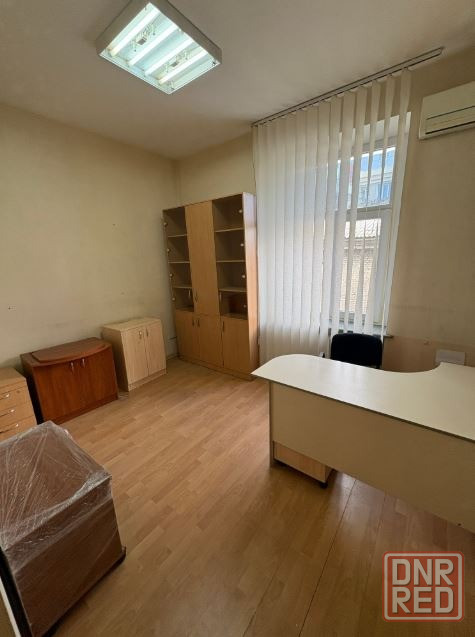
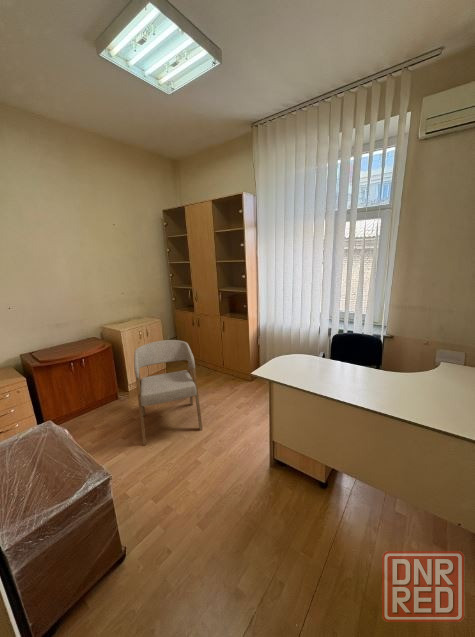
+ armchair (166, 385)
